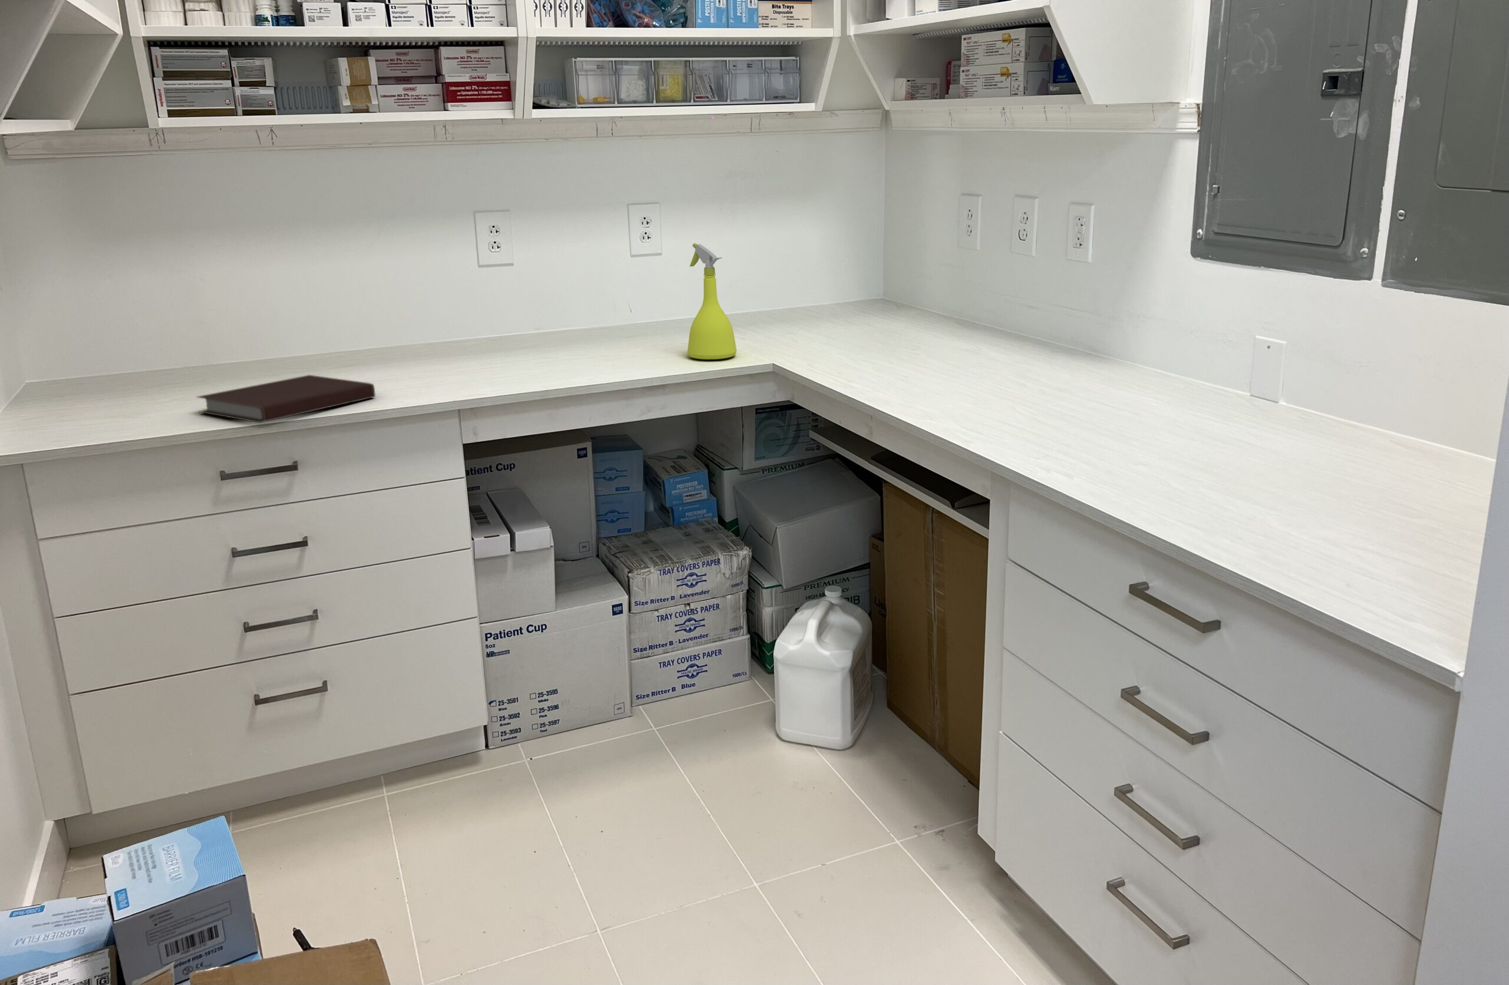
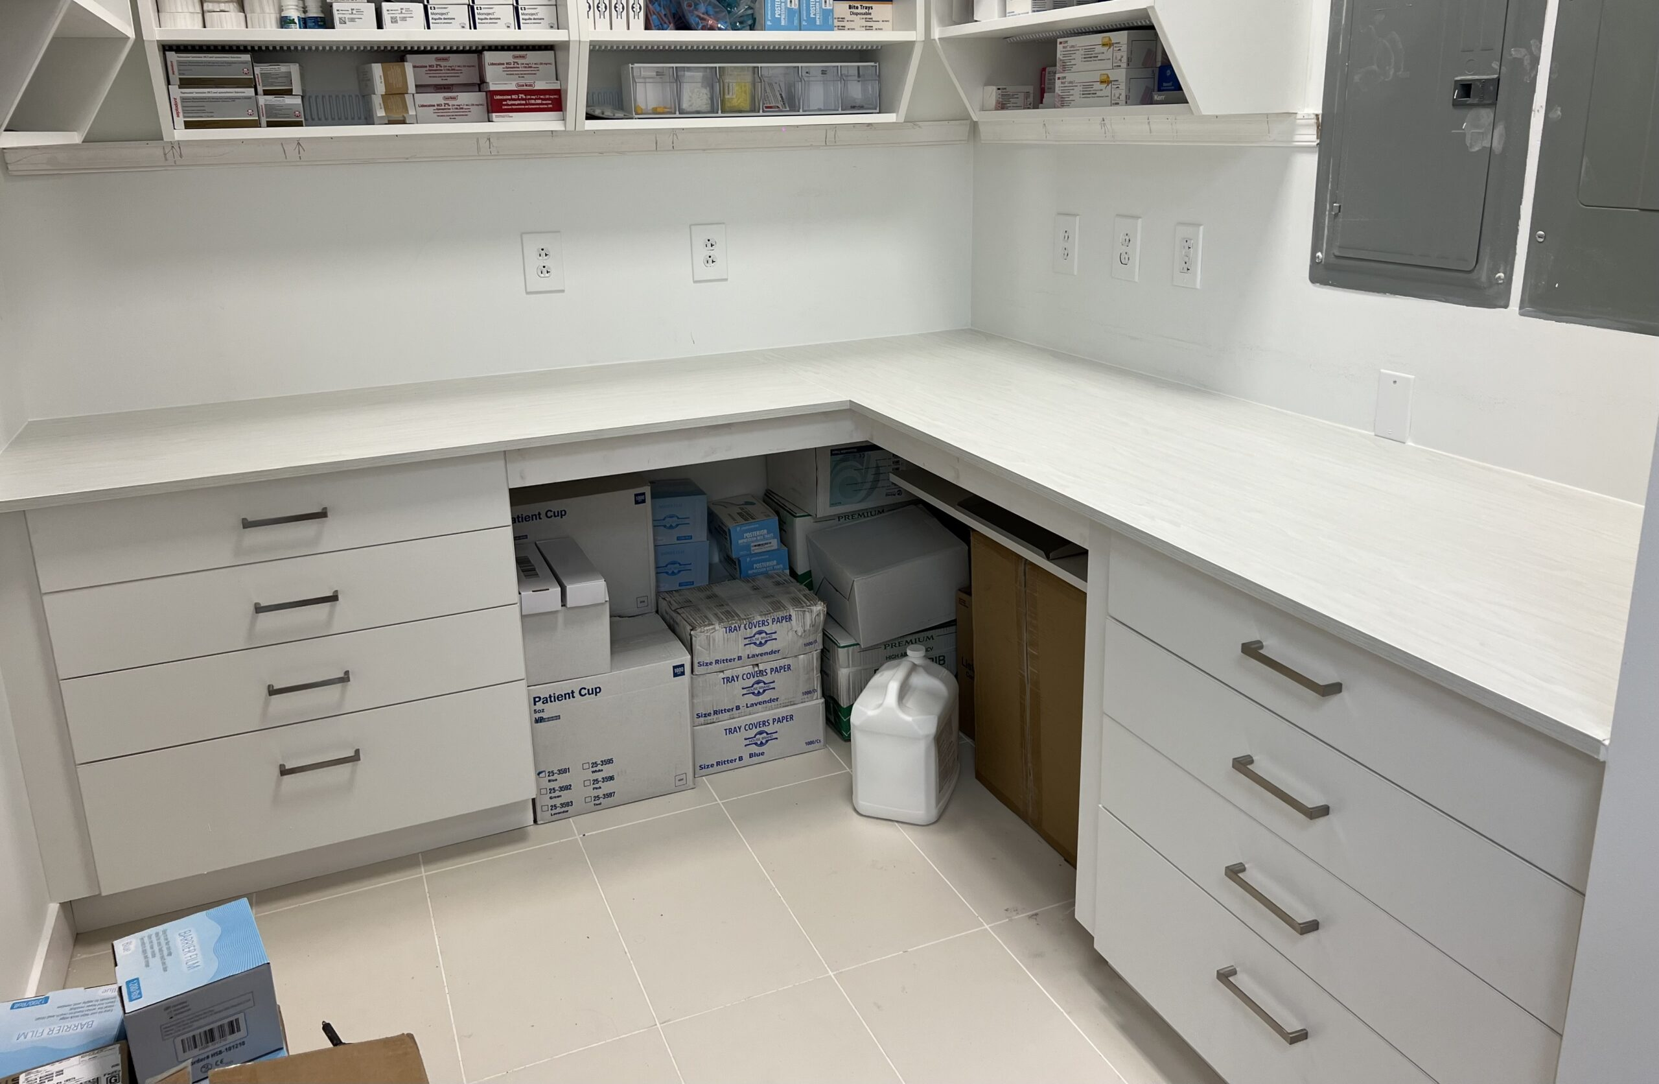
- notebook (288, 397)
- spray bottle (709, 300)
